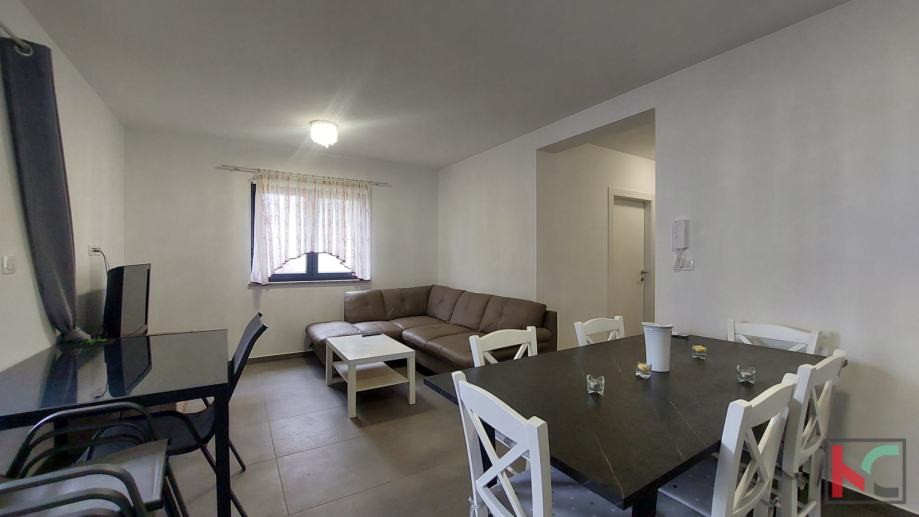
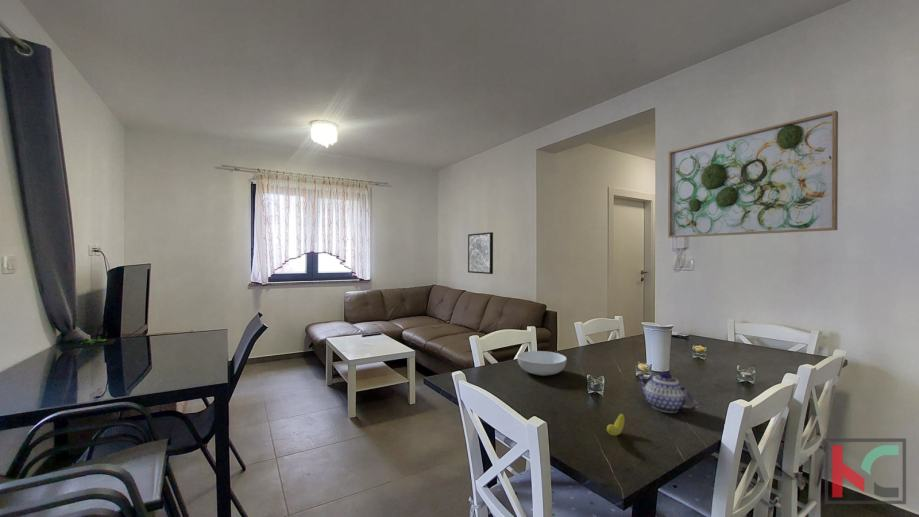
+ wall art (738, 184)
+ serving bowl (541, 364)
+ teapot (664, 389)
+ fruit (615, 427)
+ wall art (479, 253)
